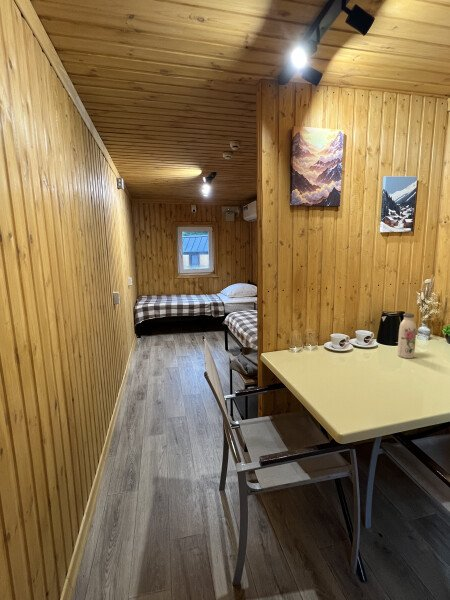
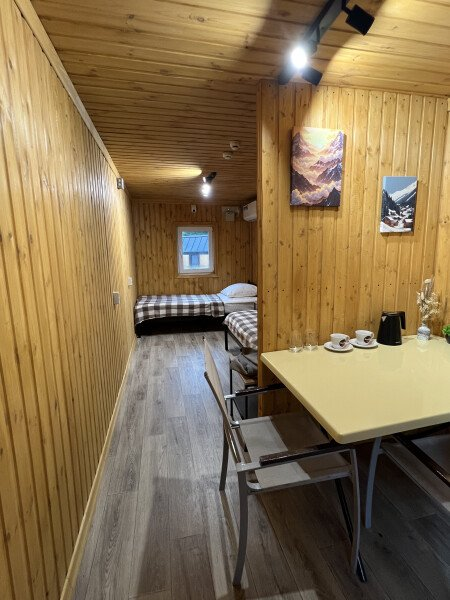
- water bottle (407, 335)
